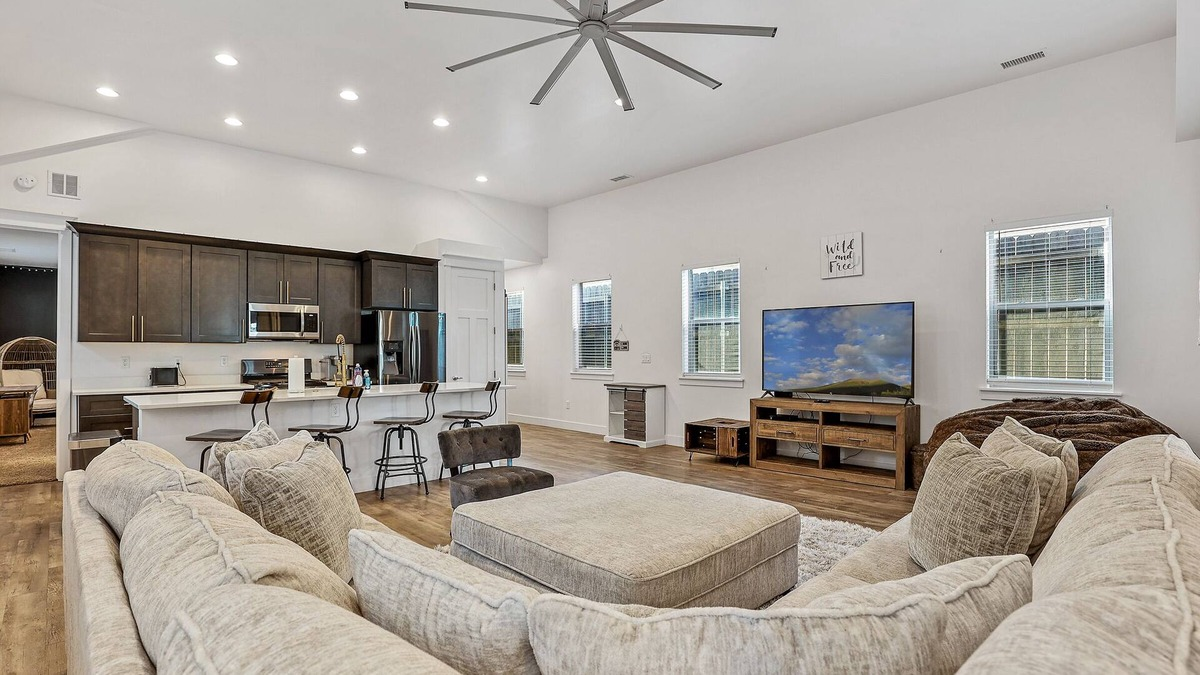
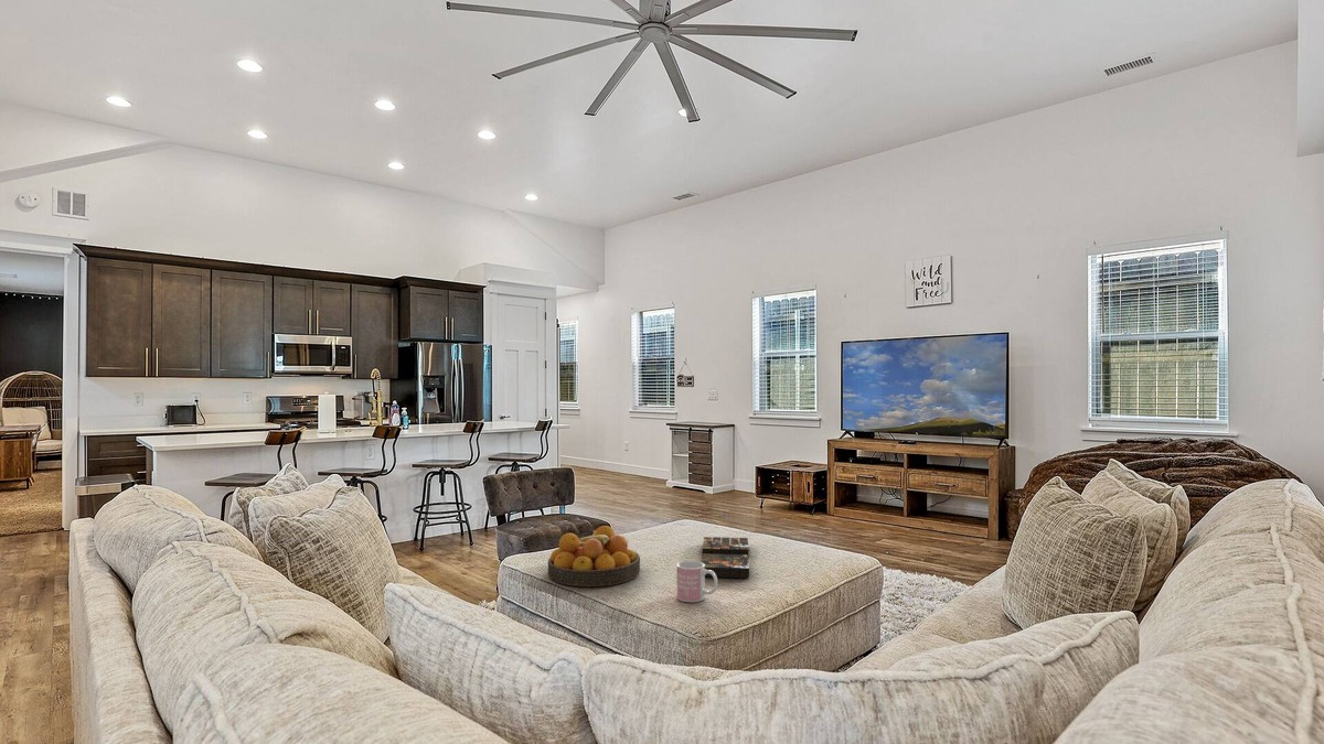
+ mug (695, 581)
+ fruit bowl (594, 551)
+ board game (725, 556)
